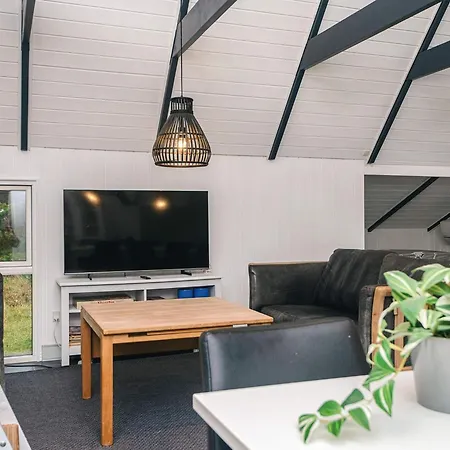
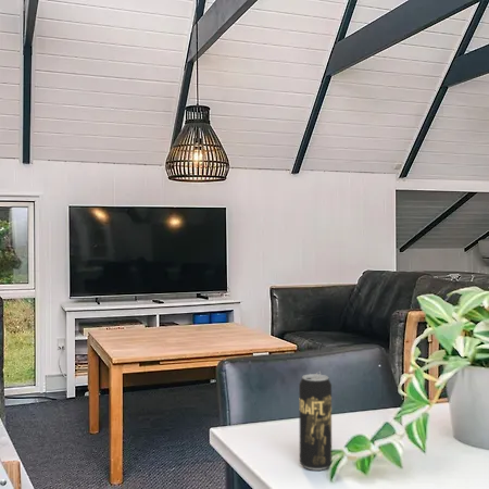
+ beverage can (315, 418)
